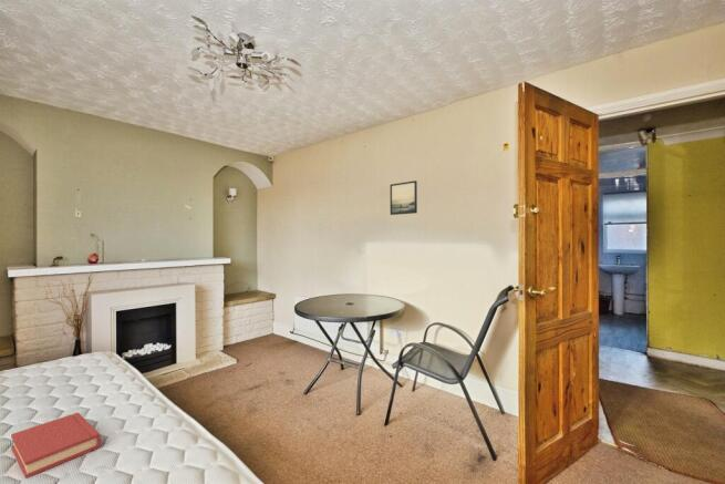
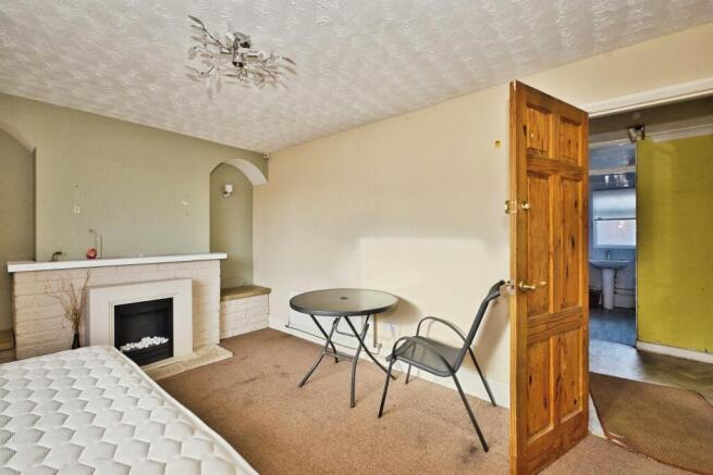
- hardback book (55, 441)
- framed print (403, 198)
